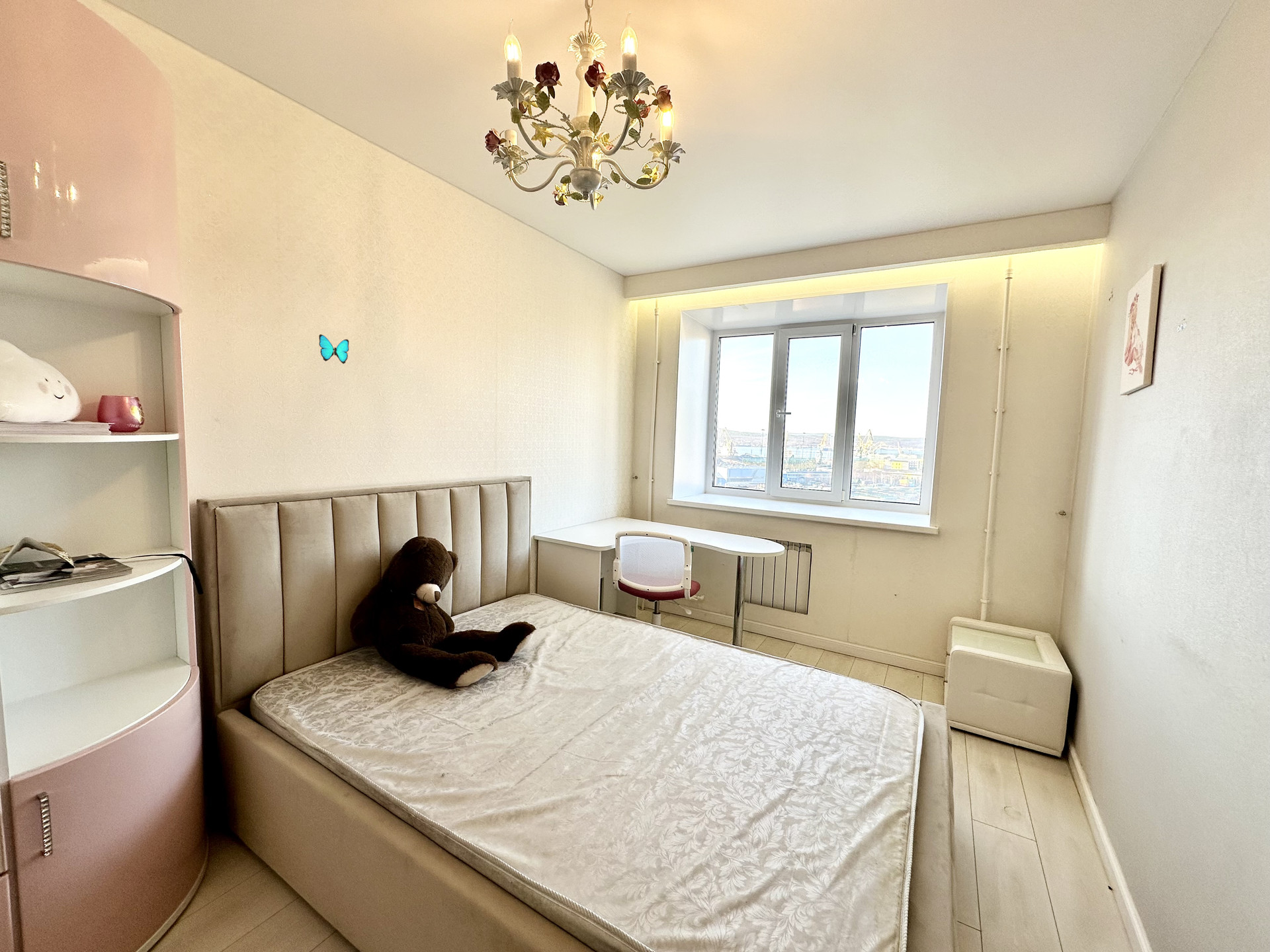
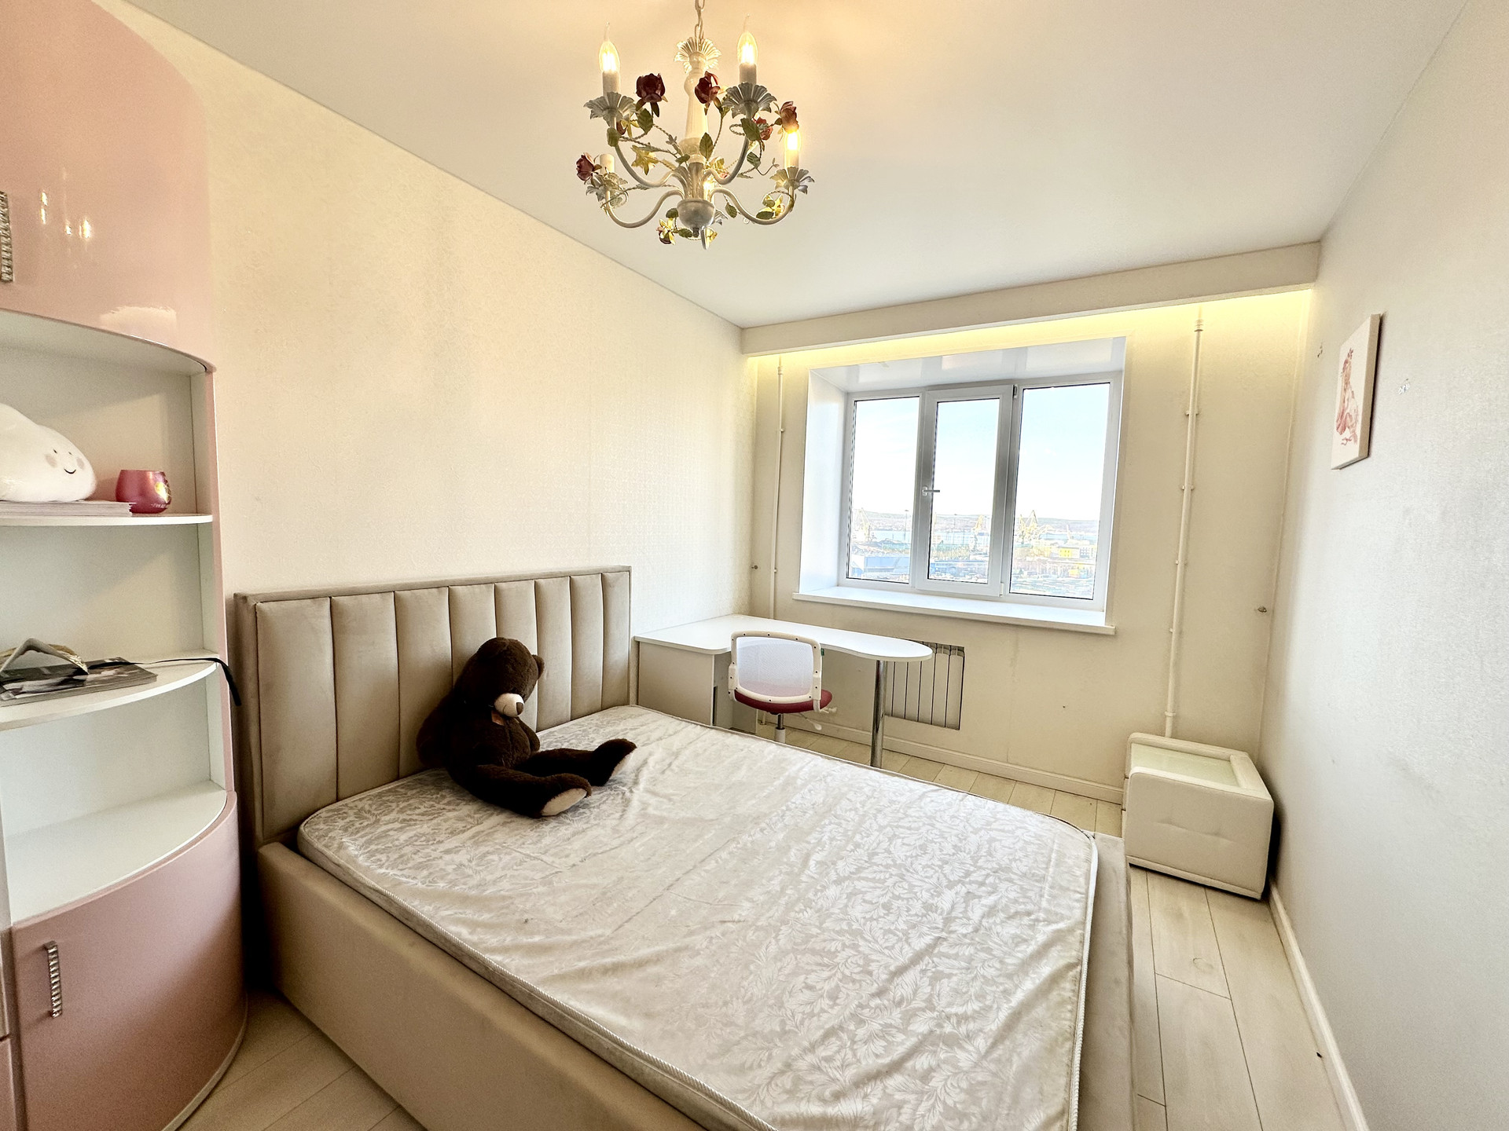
- decorative butterfly (335, 349)
